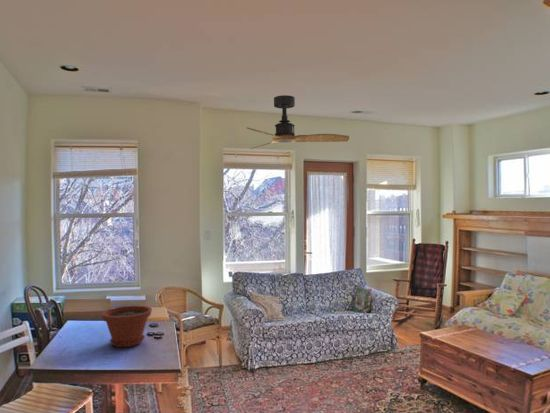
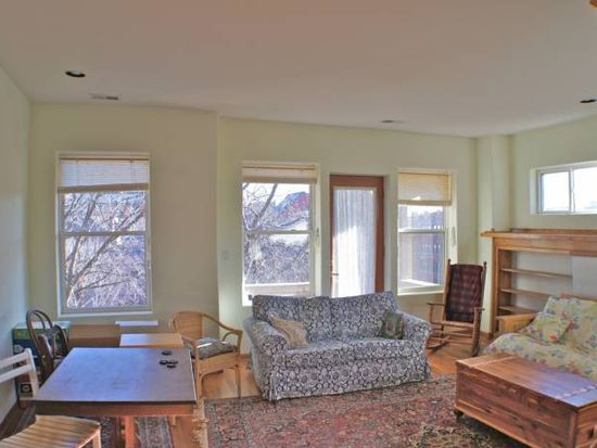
- plant pot (127, 327)
- ceiling fan (293, 124)
